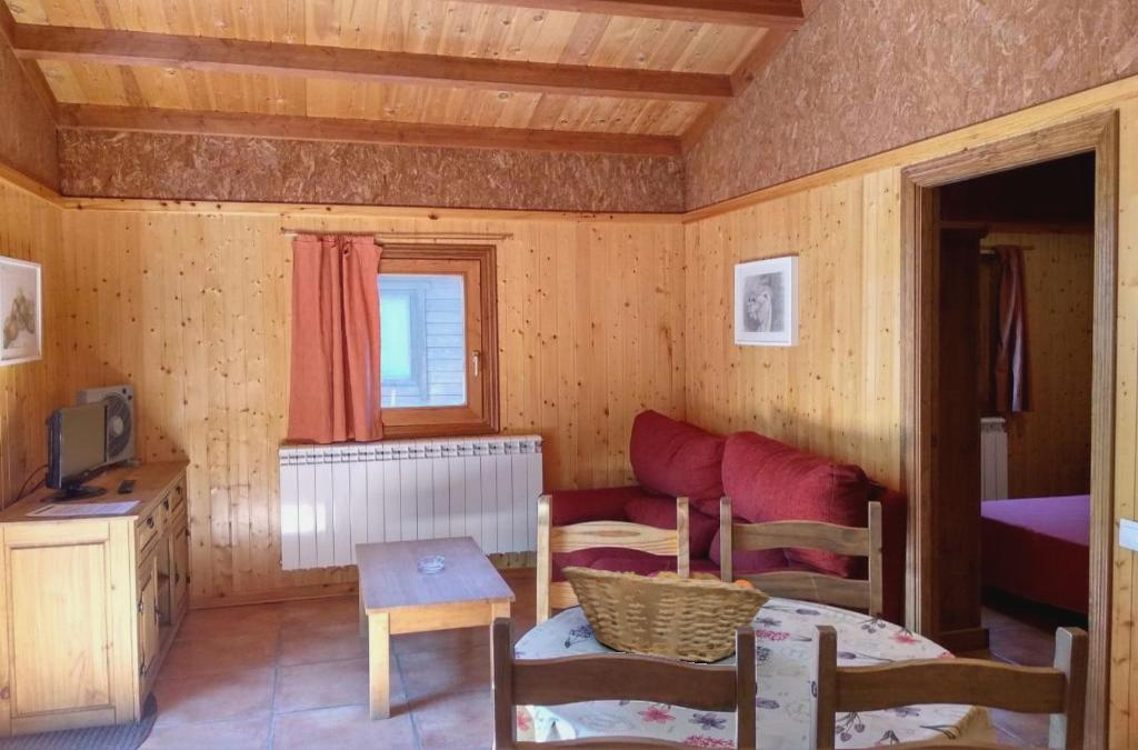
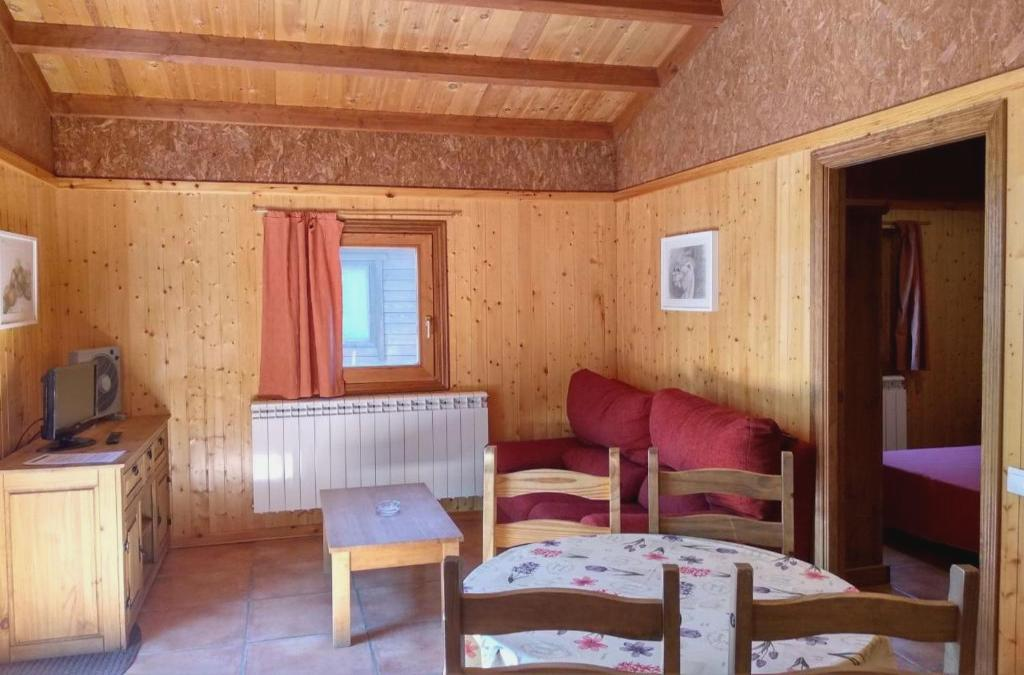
- fruit basket (662, 599)
